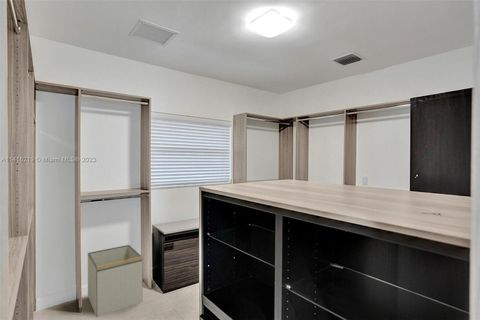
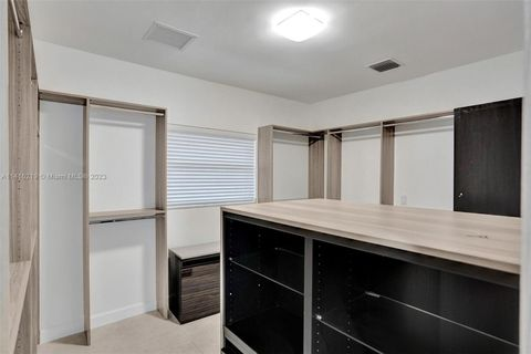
- storage bin (114, 276)
